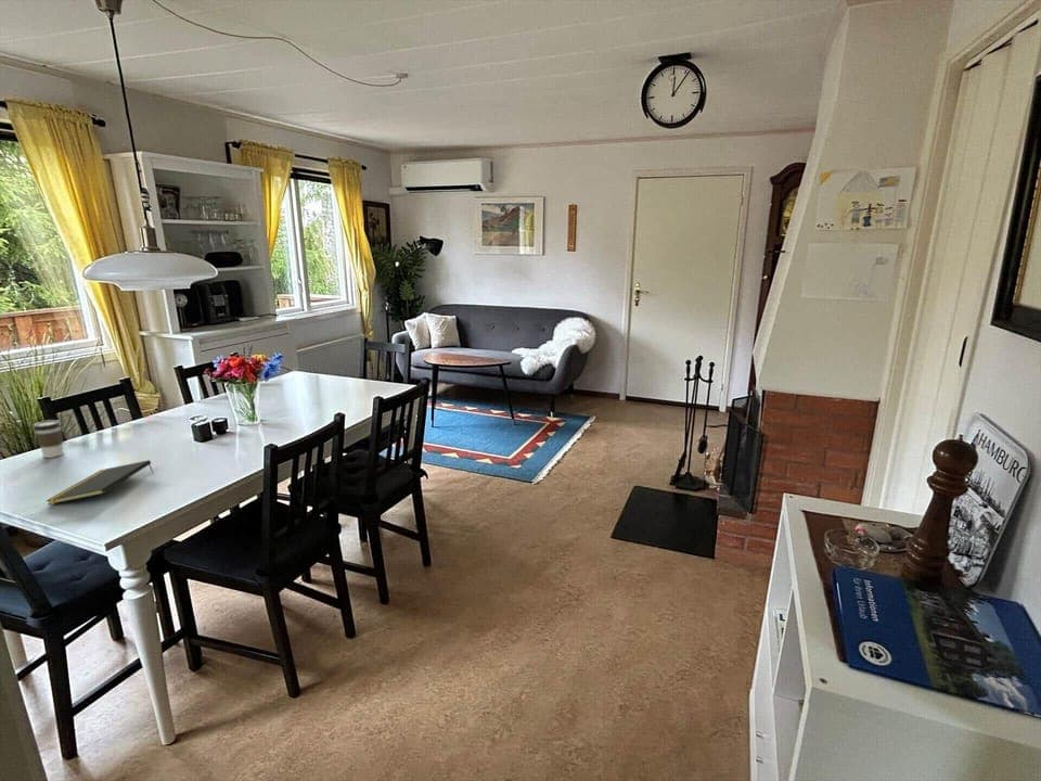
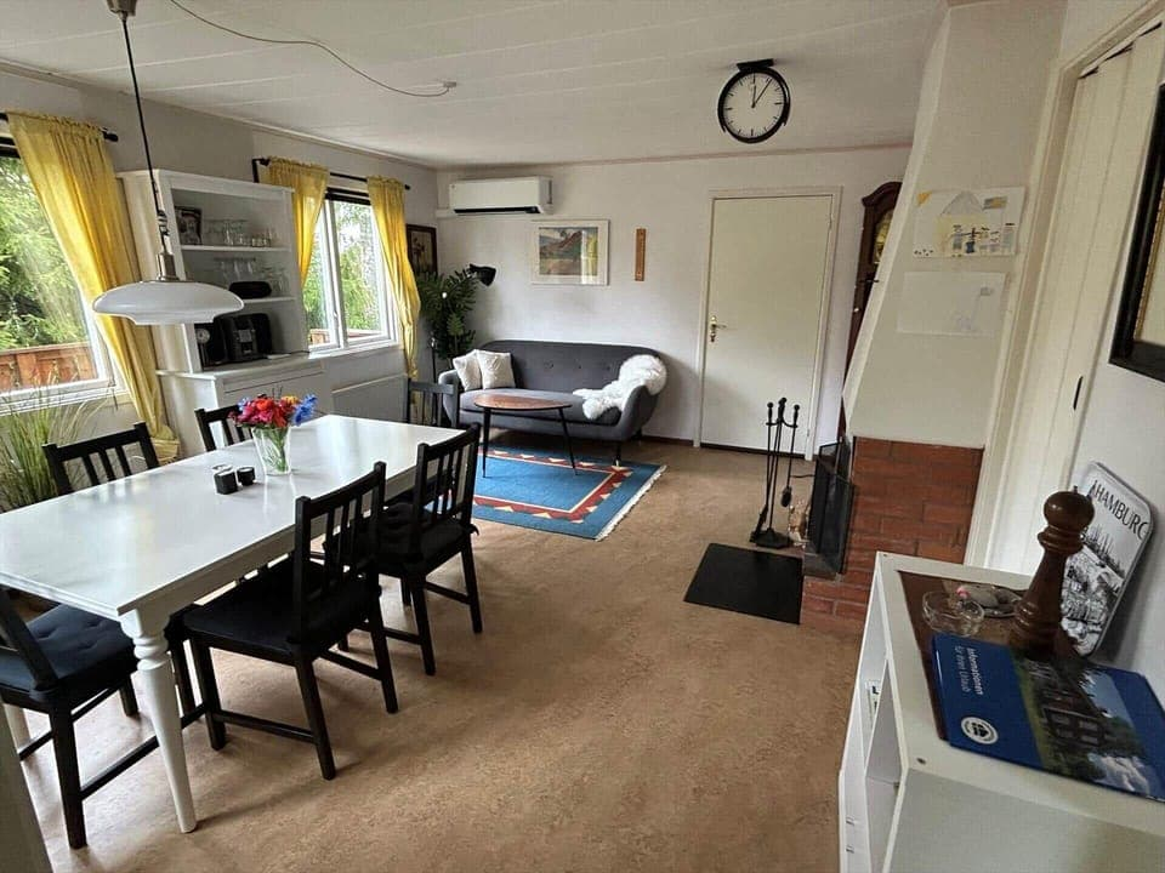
- notepad (102, 481)
- coffee cup (50, 438)
